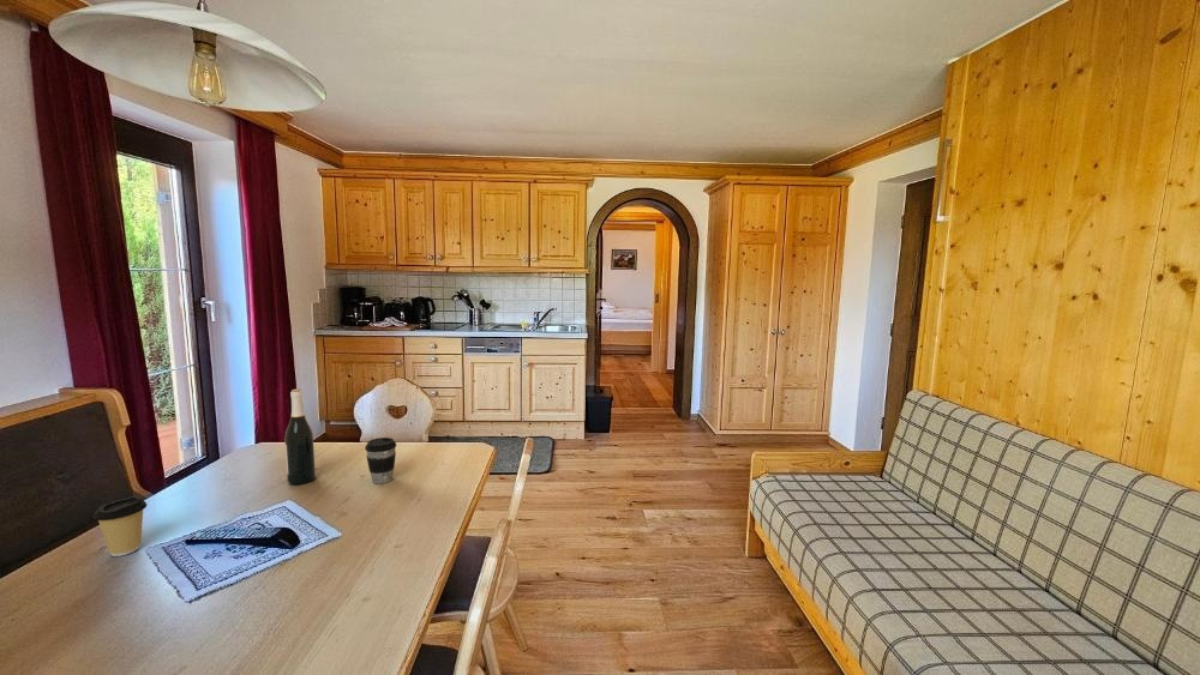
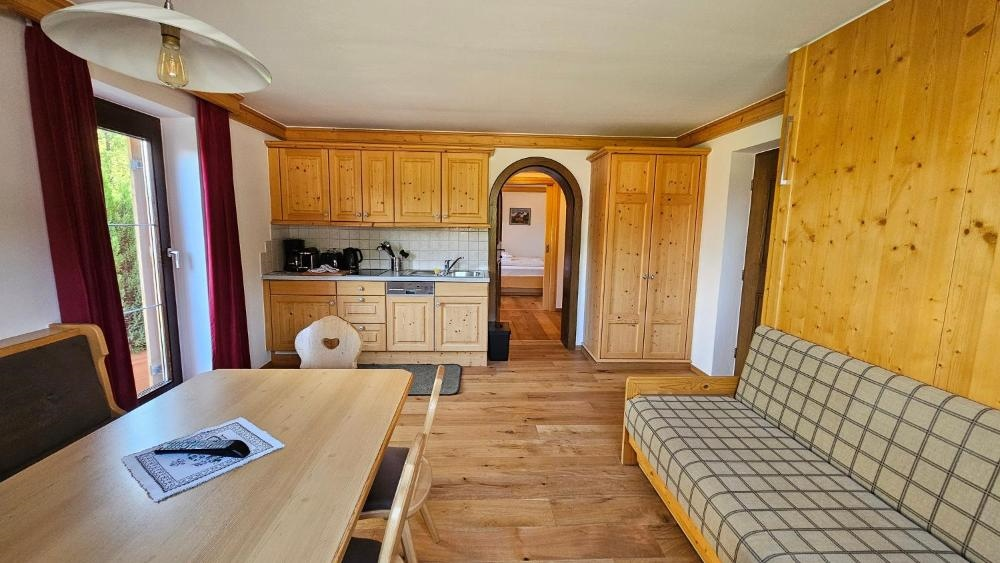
- wine bottle (299, 435)
- coffee cup (380, 460)
- coffee cup (122, 526)
